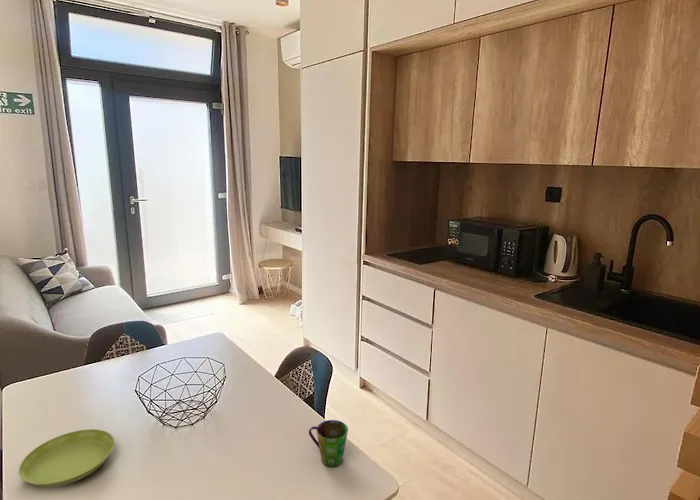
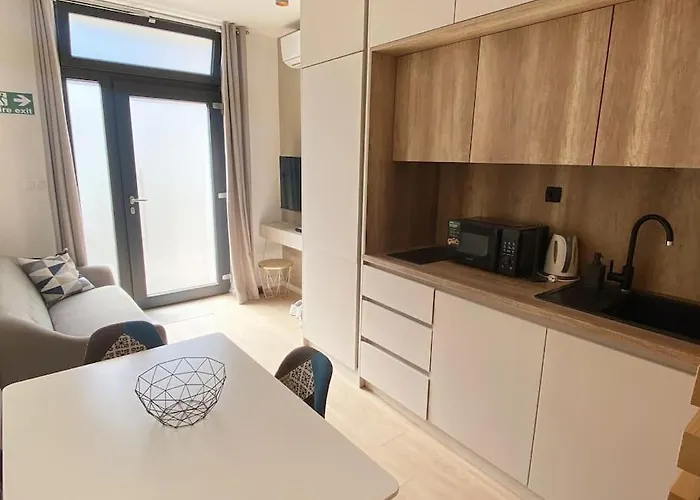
- saucer (69, 459)
- cup (327, 443)
